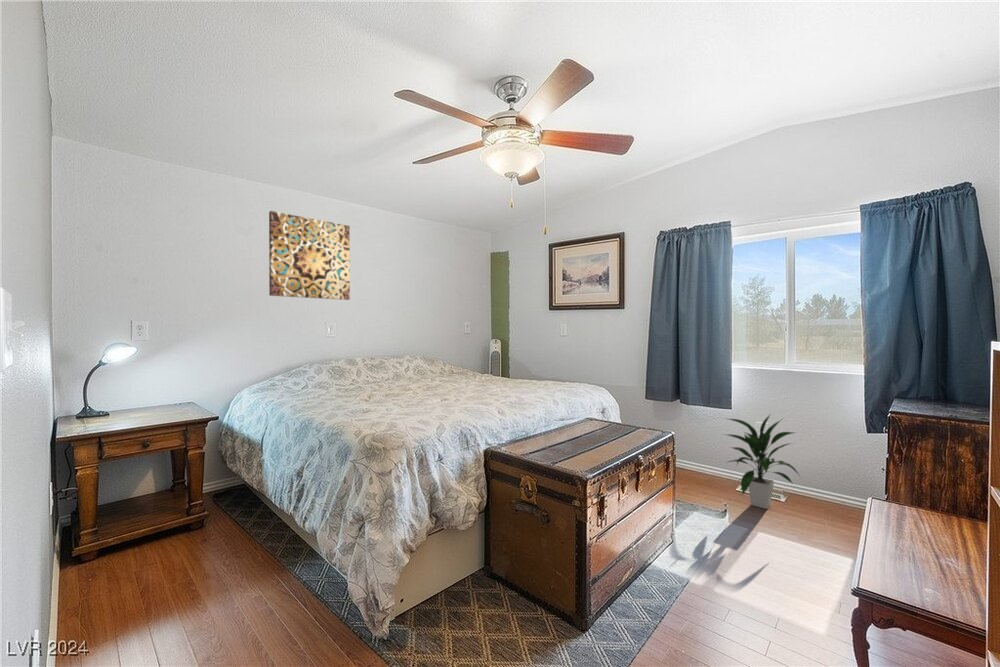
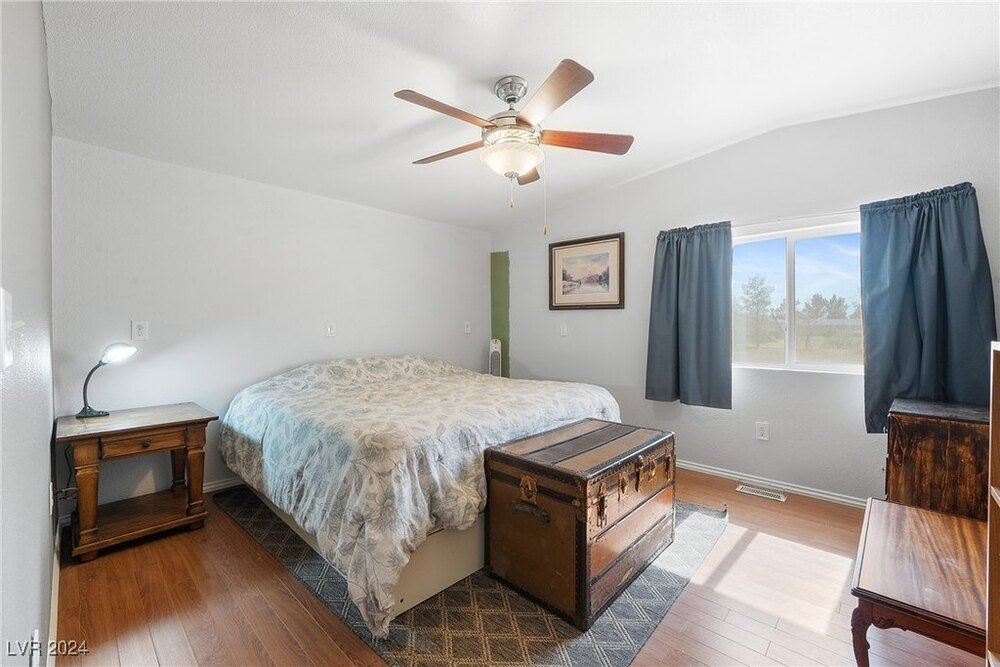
- indoor plant (758, 459)
- wall art (311, 258)
